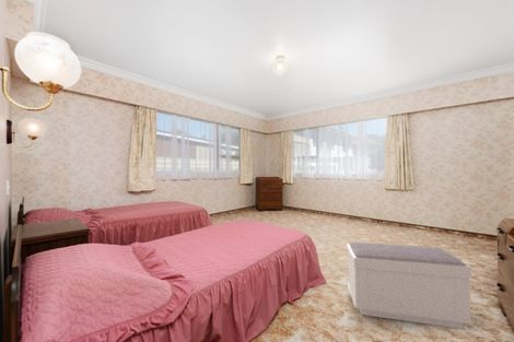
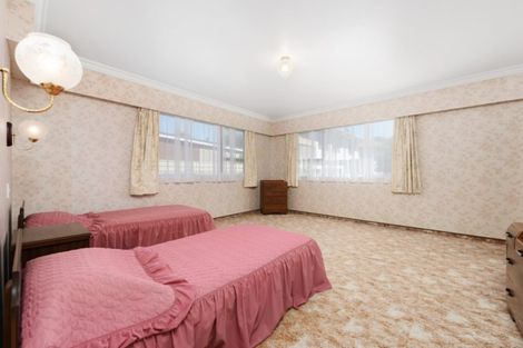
- bench (399, 279)
